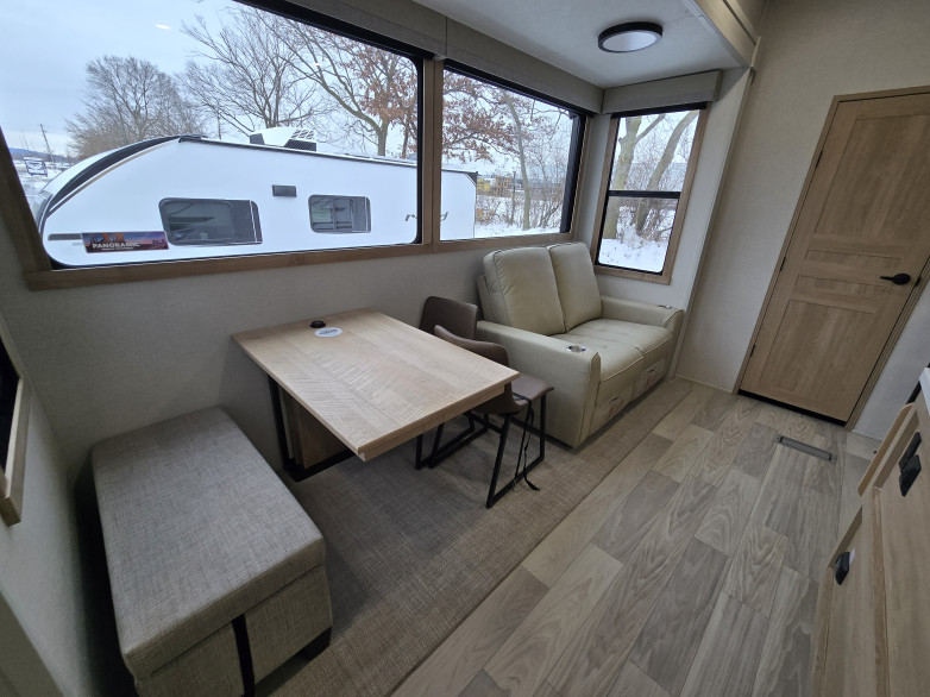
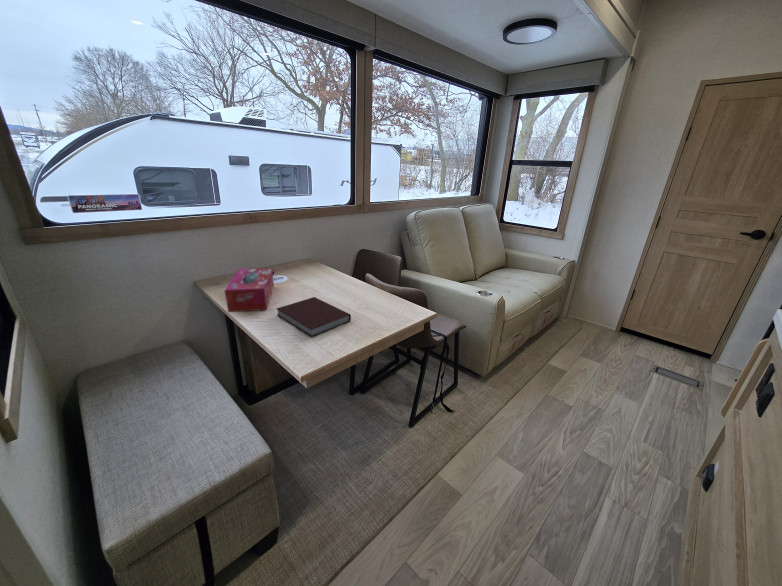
+ notebook (313, 314)
+ tissue box (252, 288)
